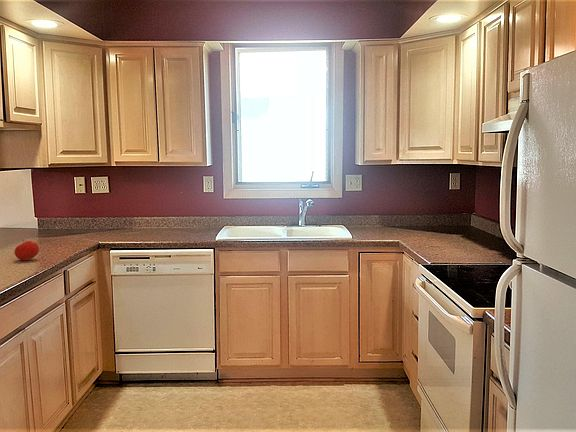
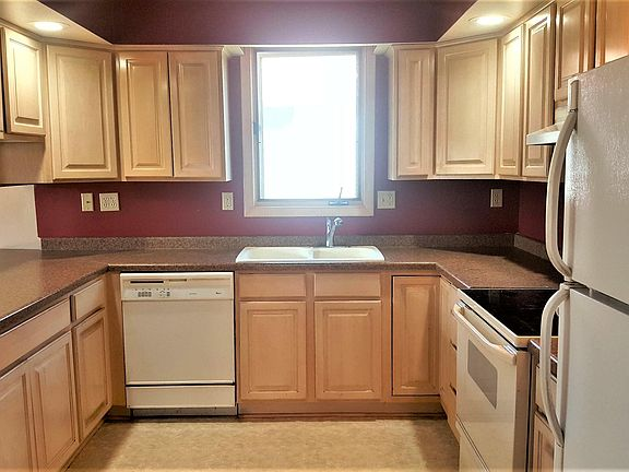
- fruit (26, 249)
